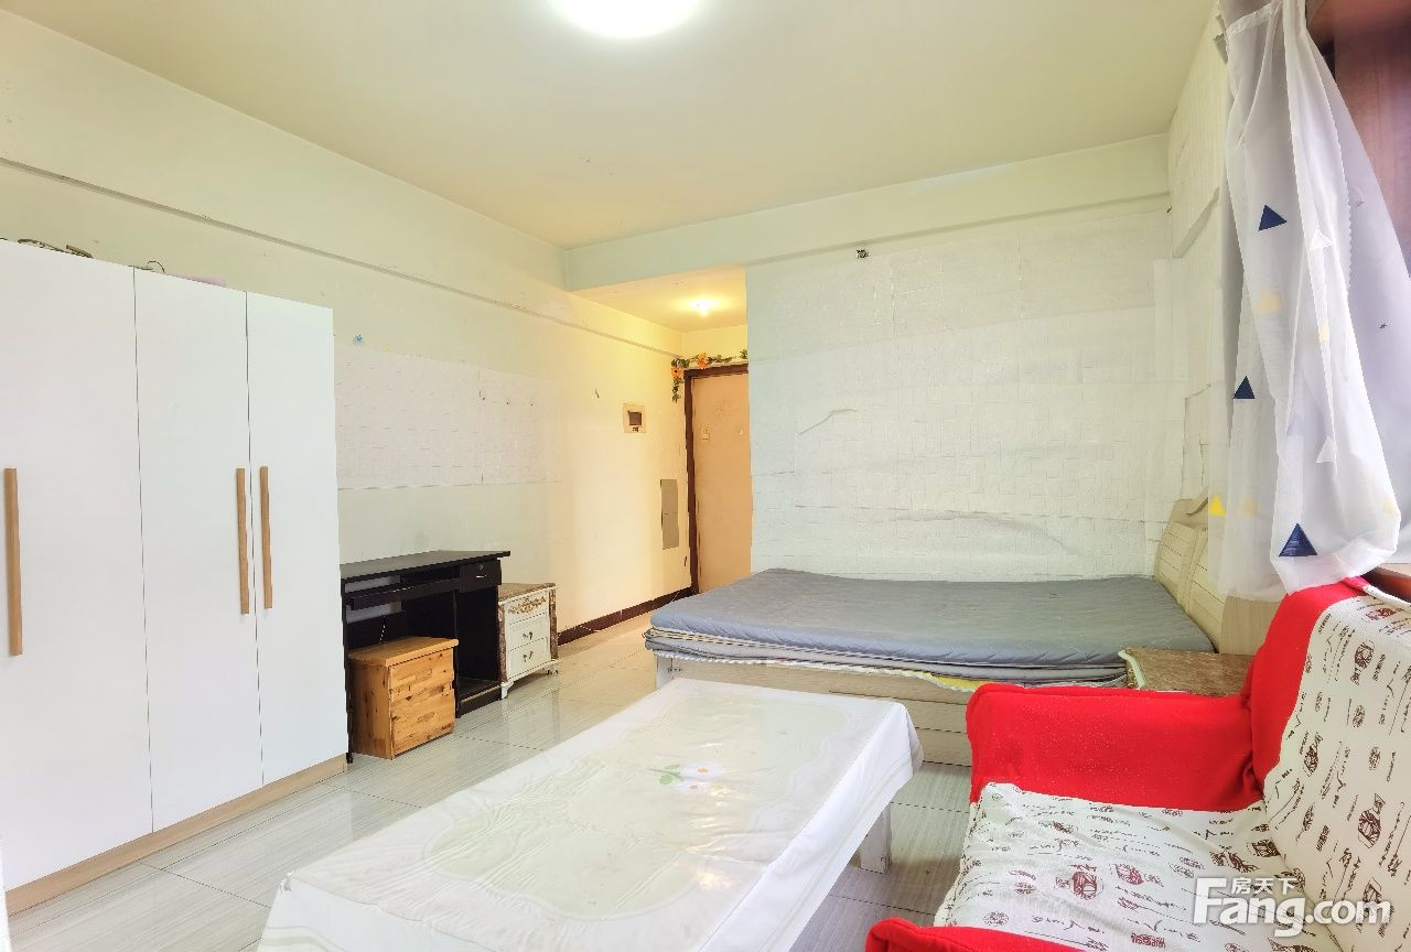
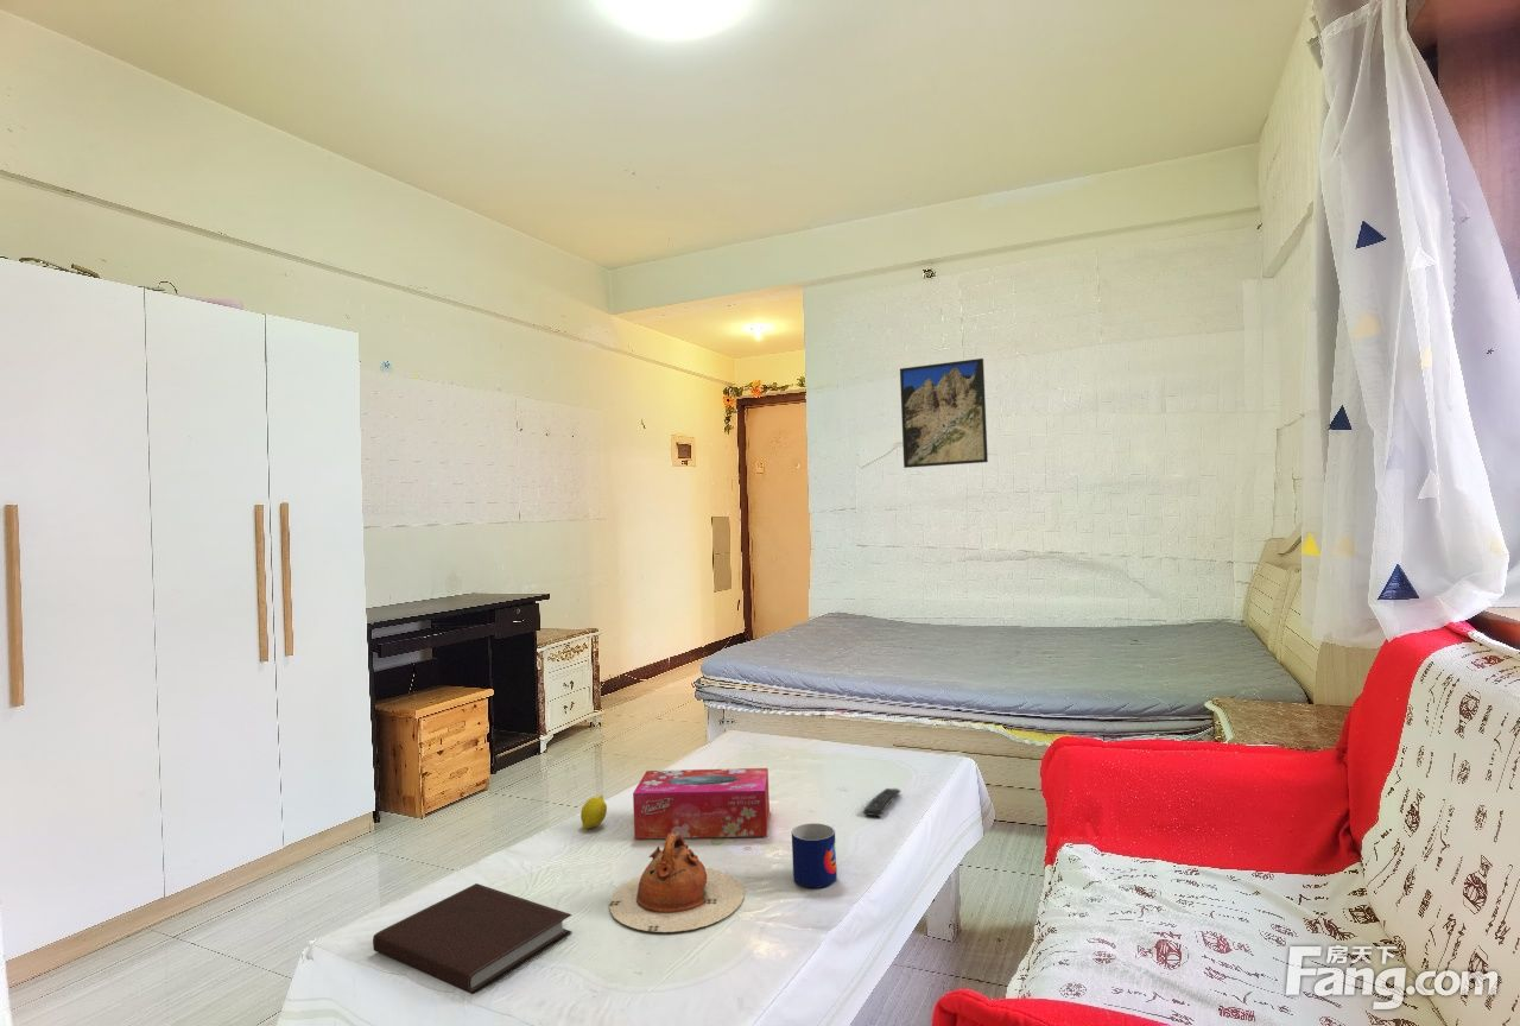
+ remote control (884, 799)
+ fruit (594, 811)
+ tissue box (703, 802)
+ notebook (474, 933)
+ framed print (942, 413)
+ teapot (676, 867)
+ mug (817, 850)
